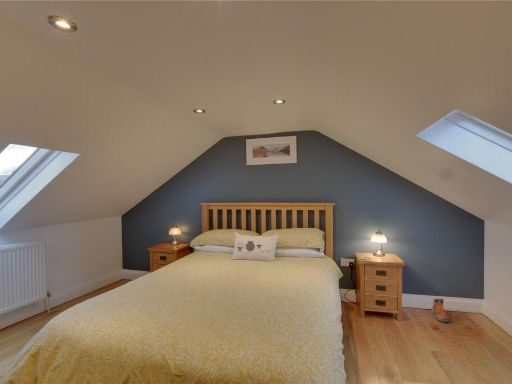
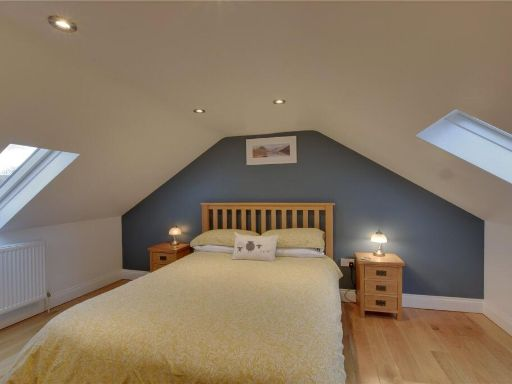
- sneaker (439, 308)
